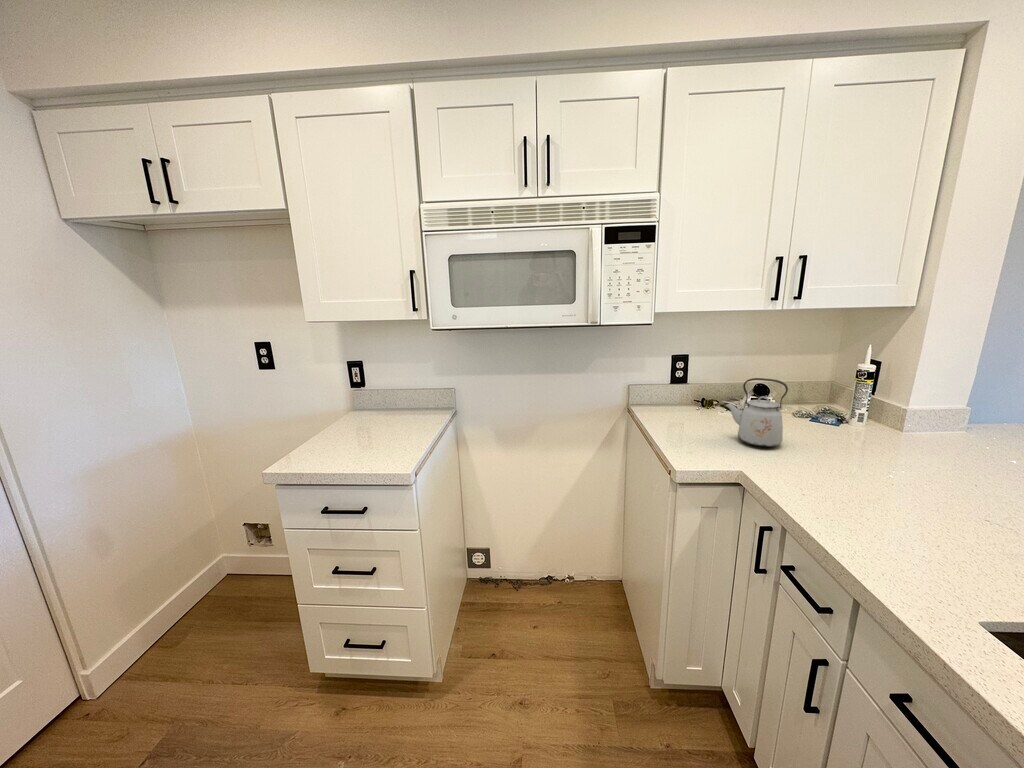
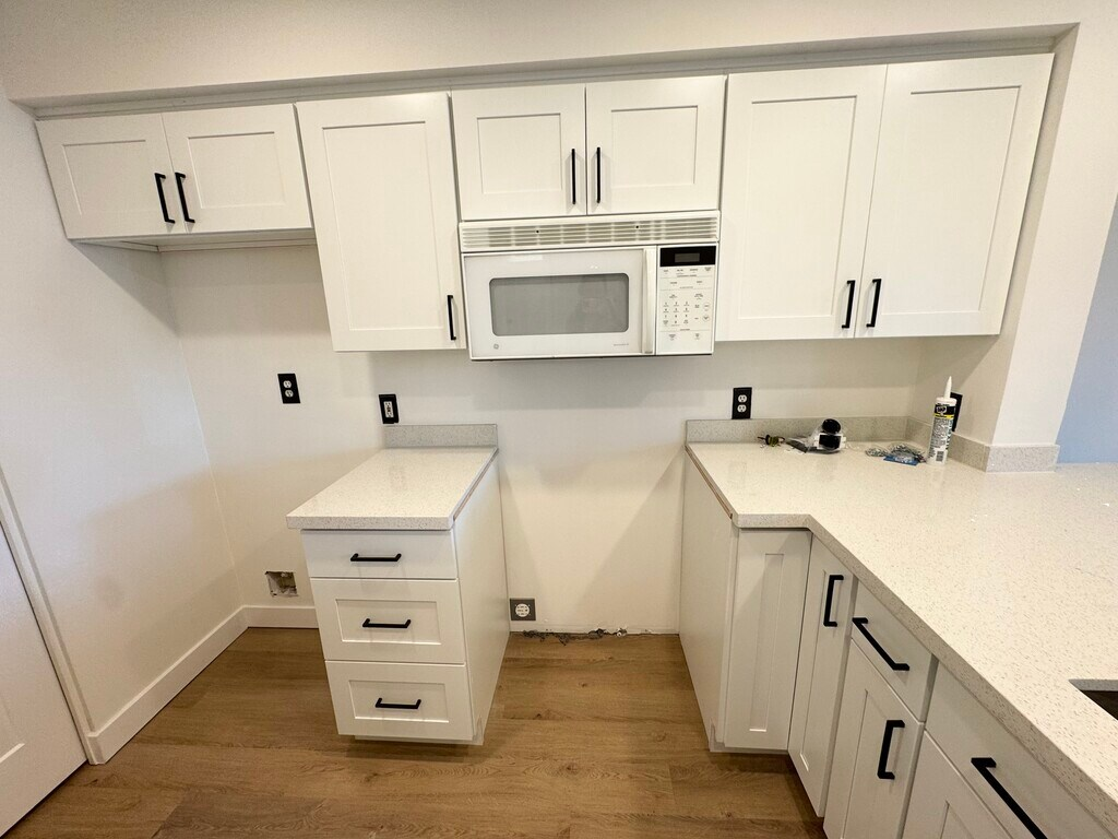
- kettle (753, 410)
